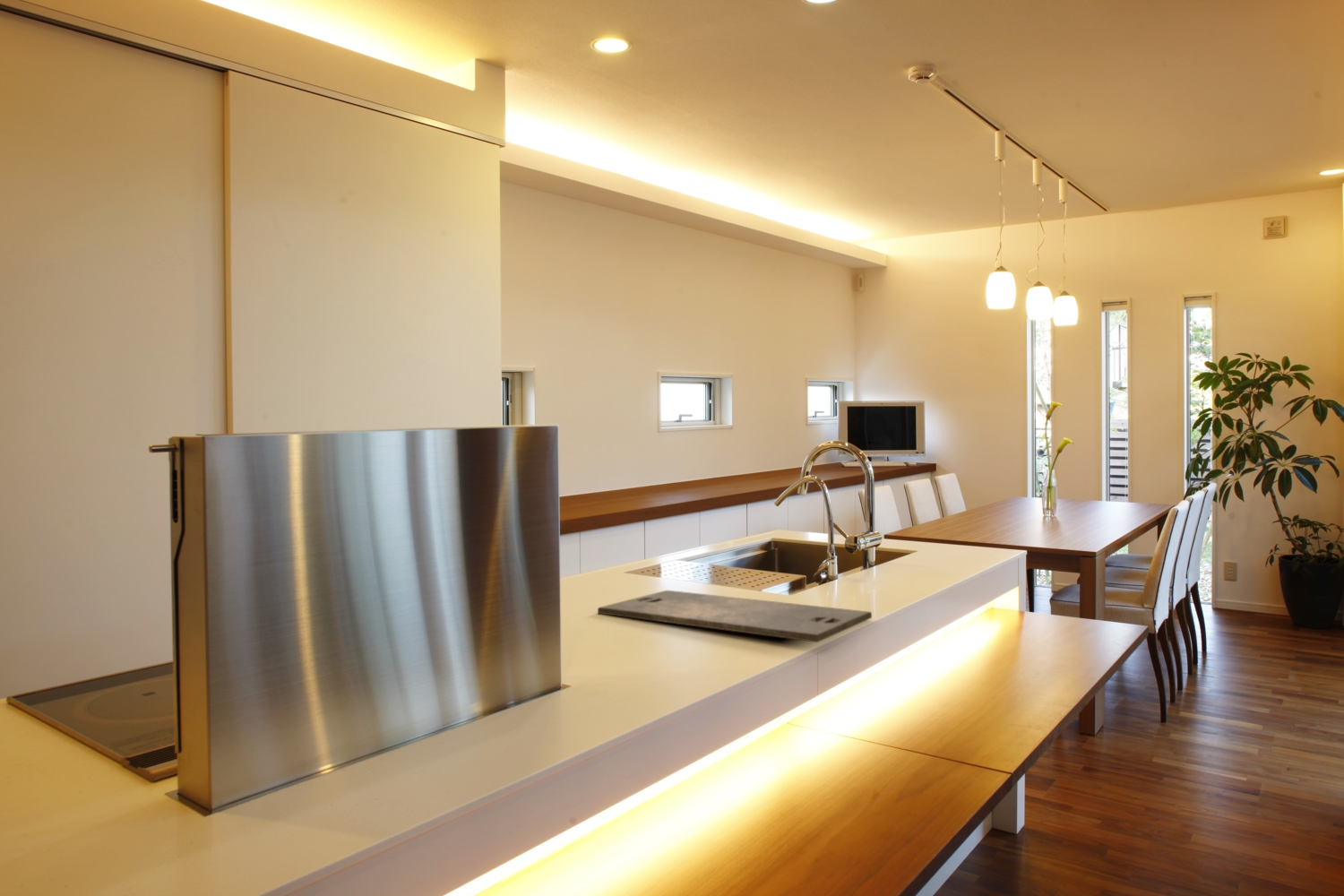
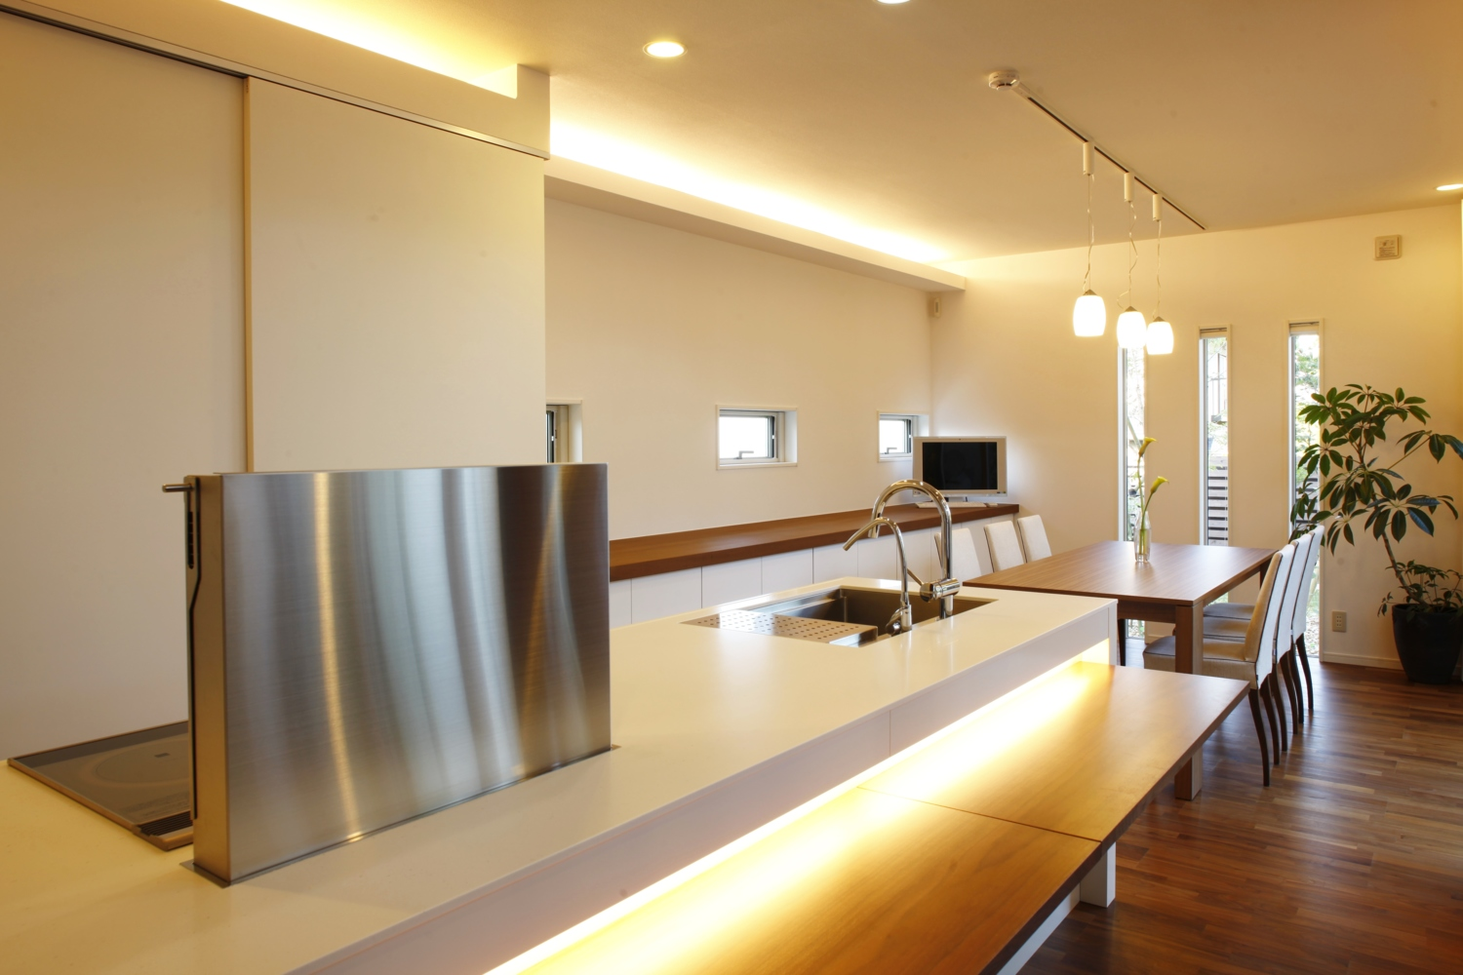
- cutting board (731, 612)
